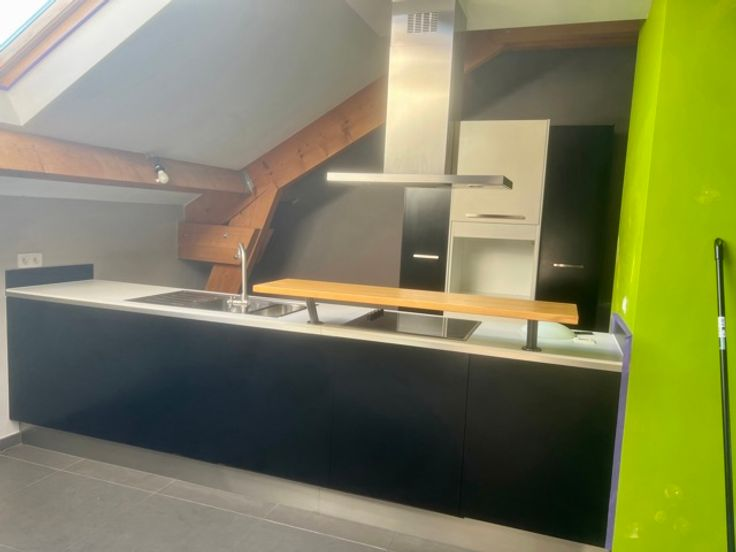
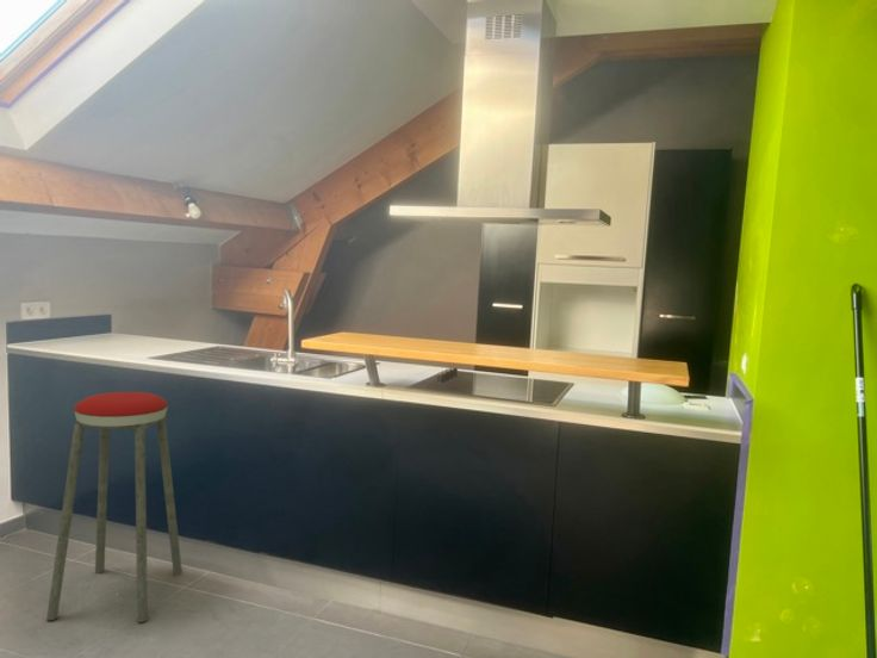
+ music stool (106, 496)
